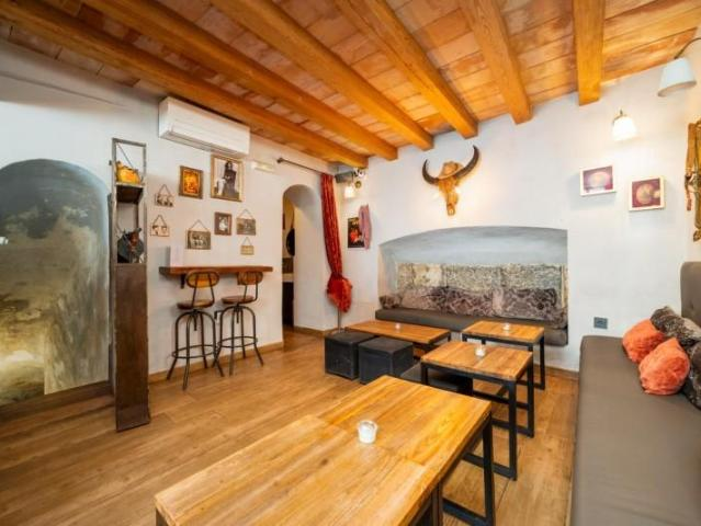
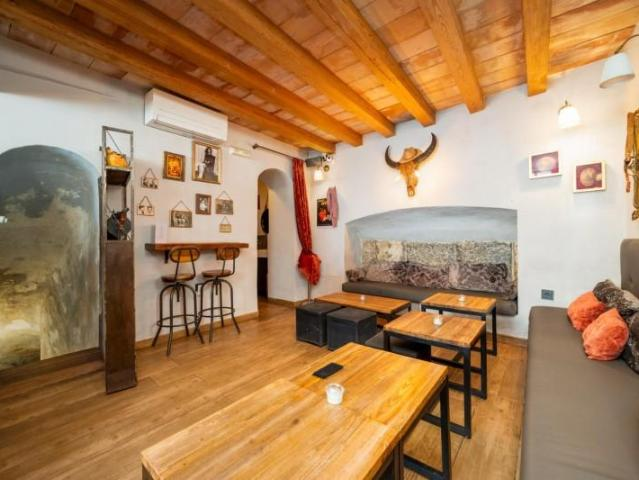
+ smartphone (328, 369)
